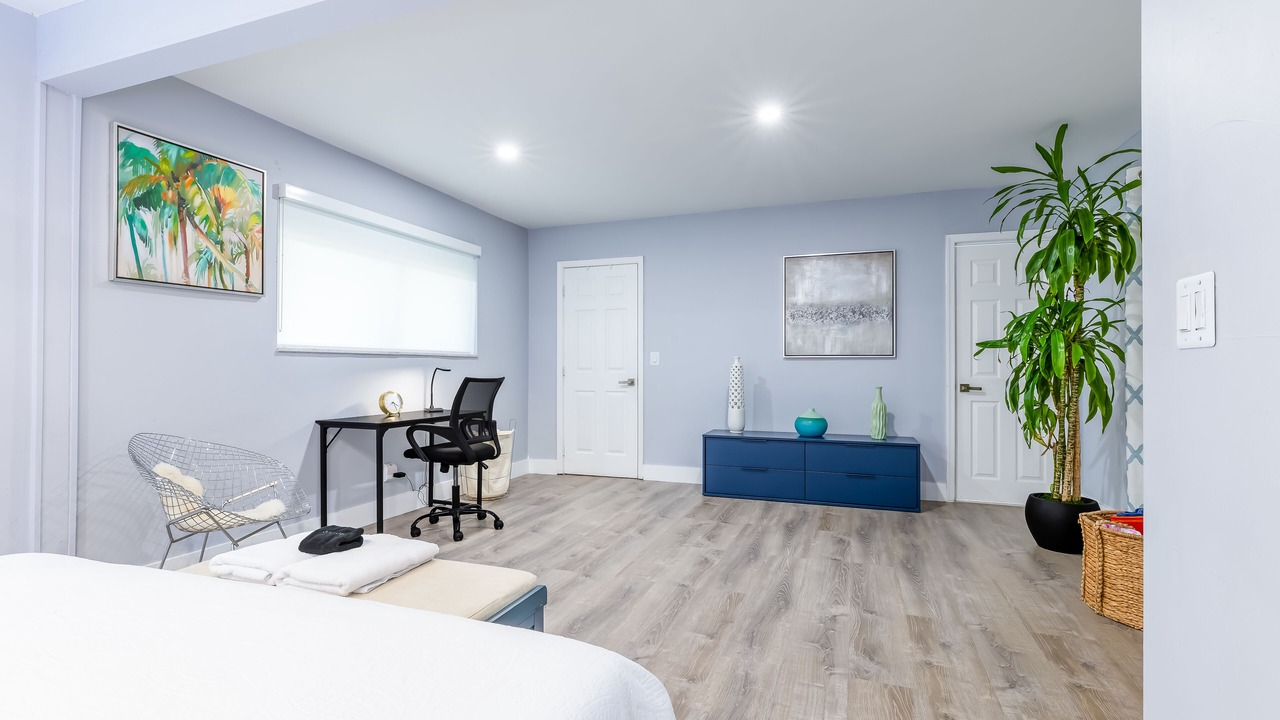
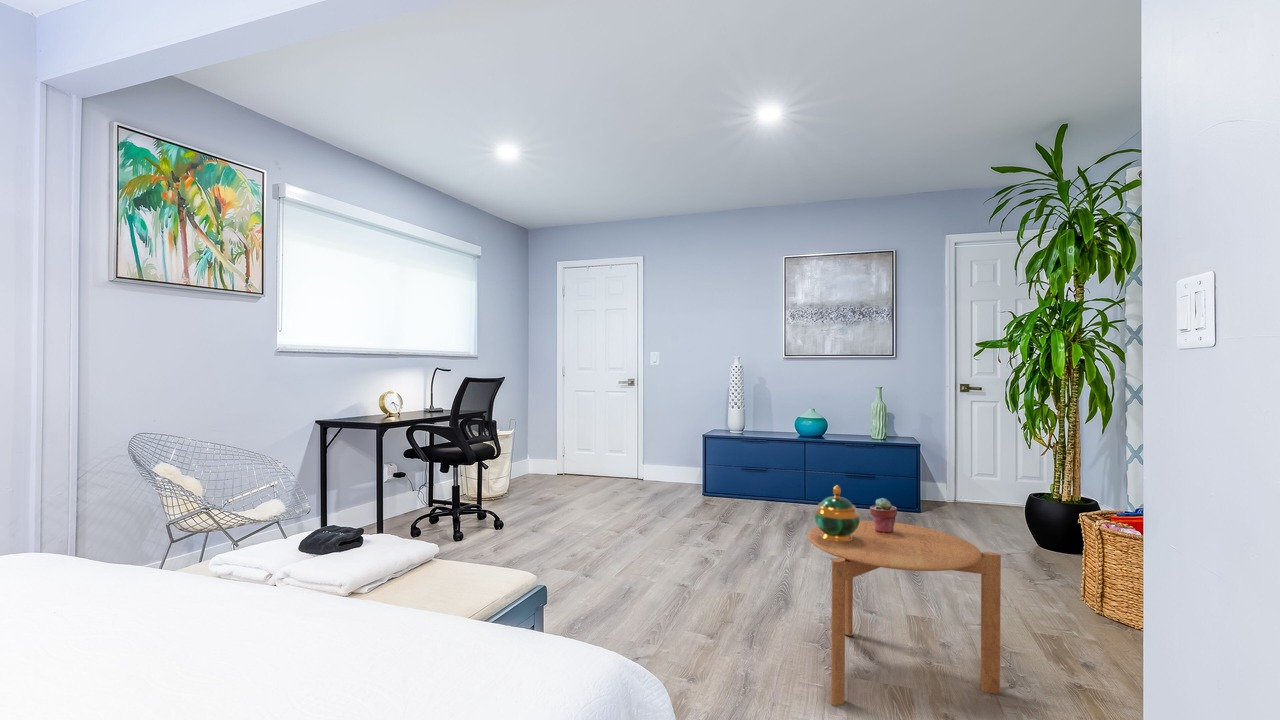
+ side table (899, 569)
+ decorative jar (836, 510)
+ potted succulent (883, 513)
